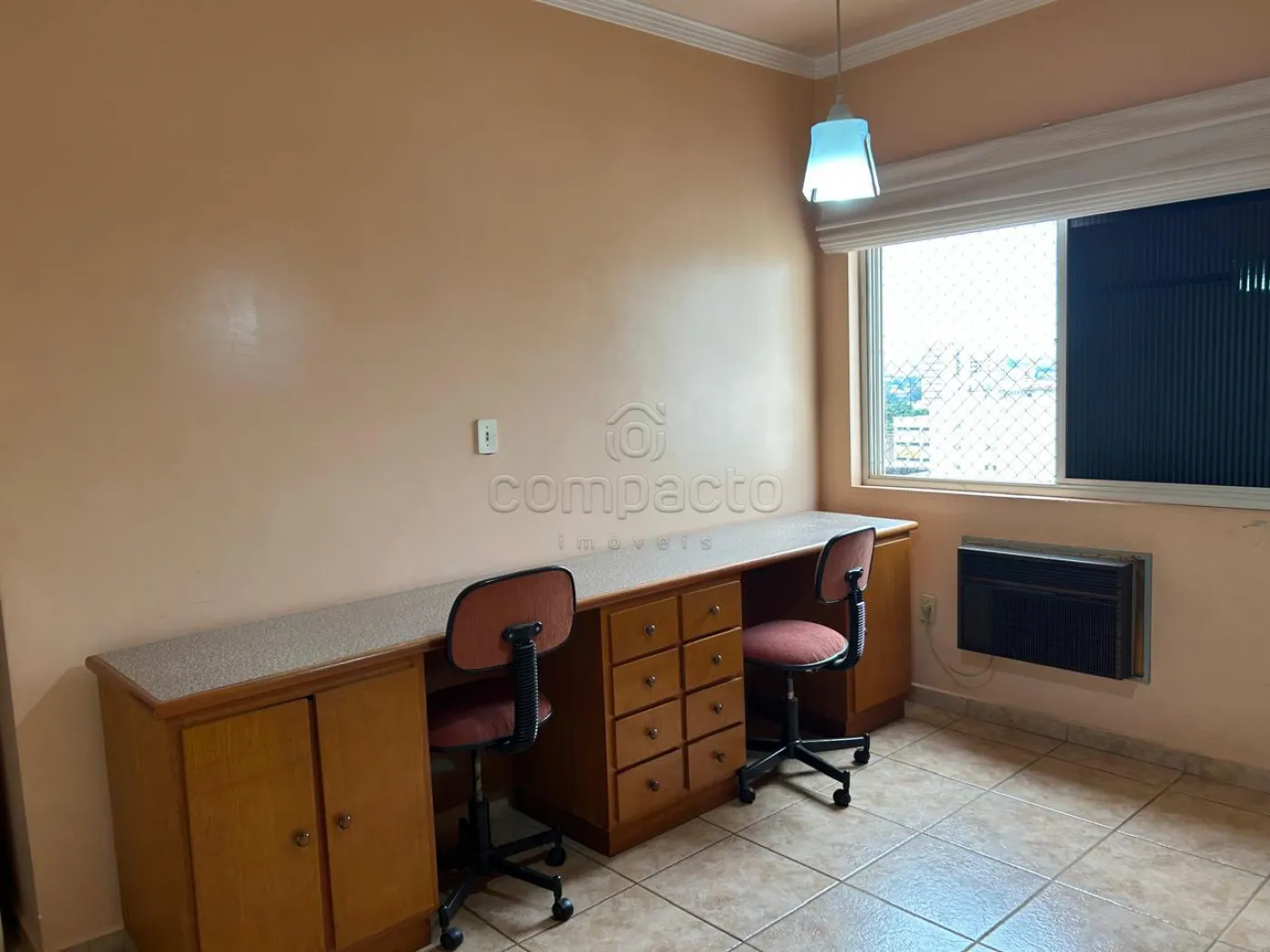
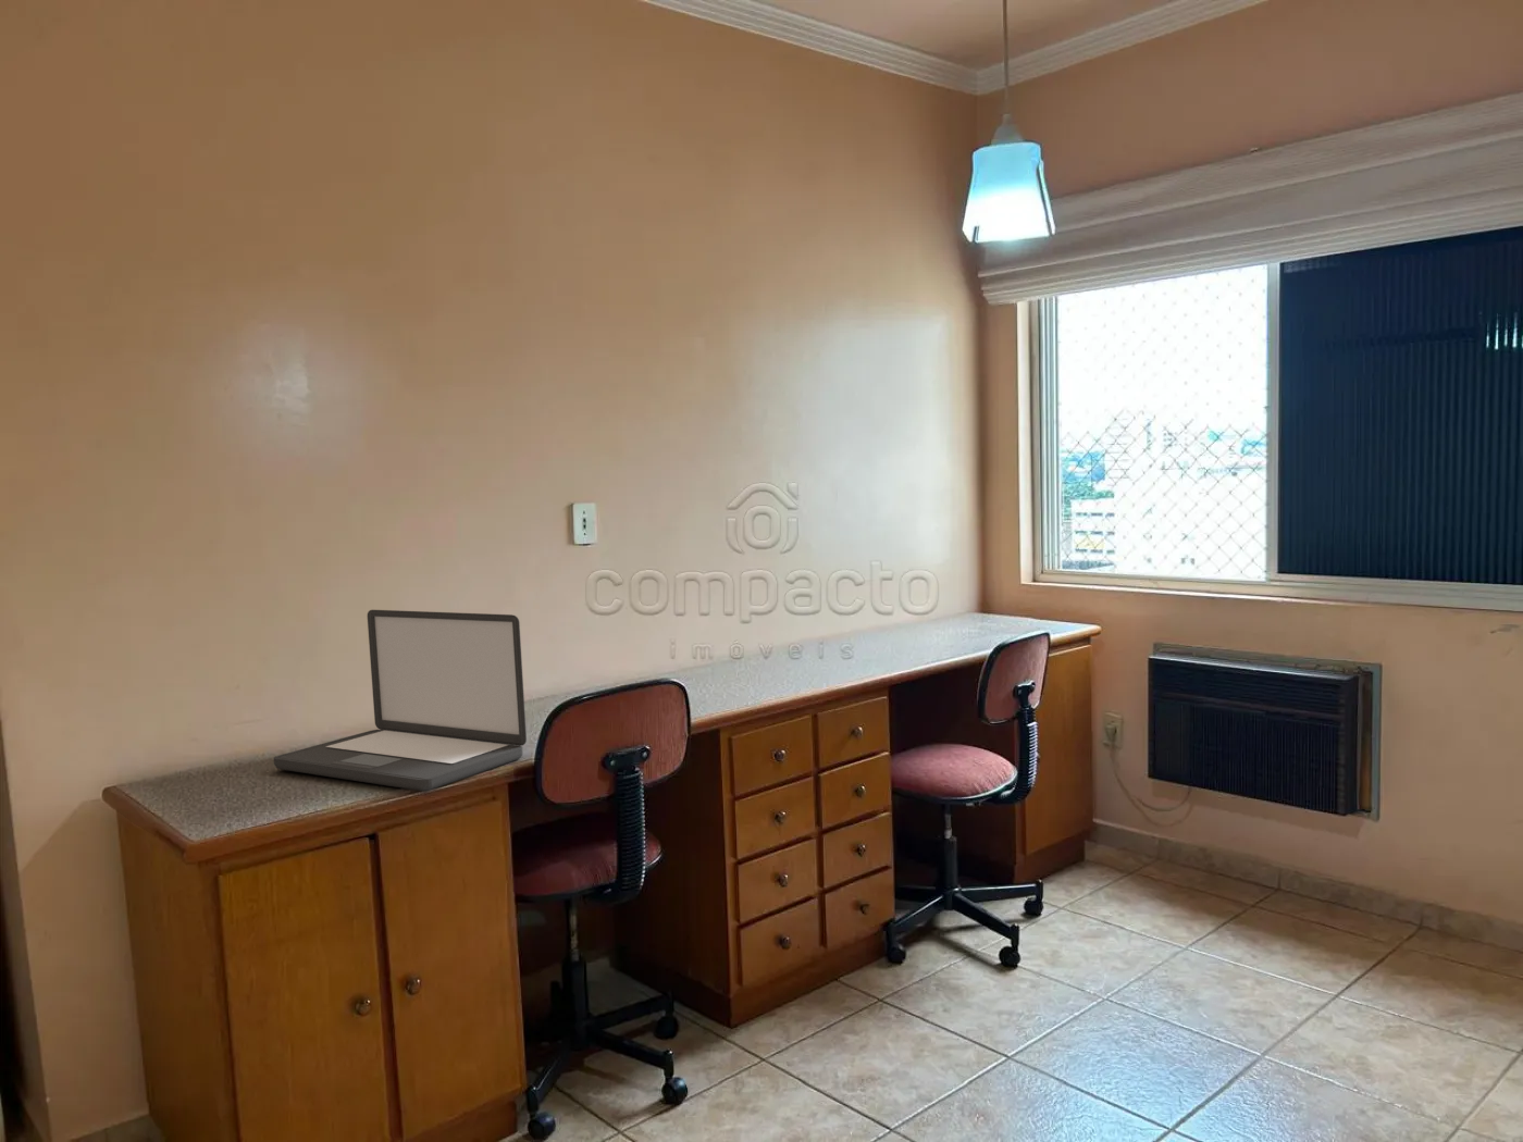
+ laptop (395, 692)
